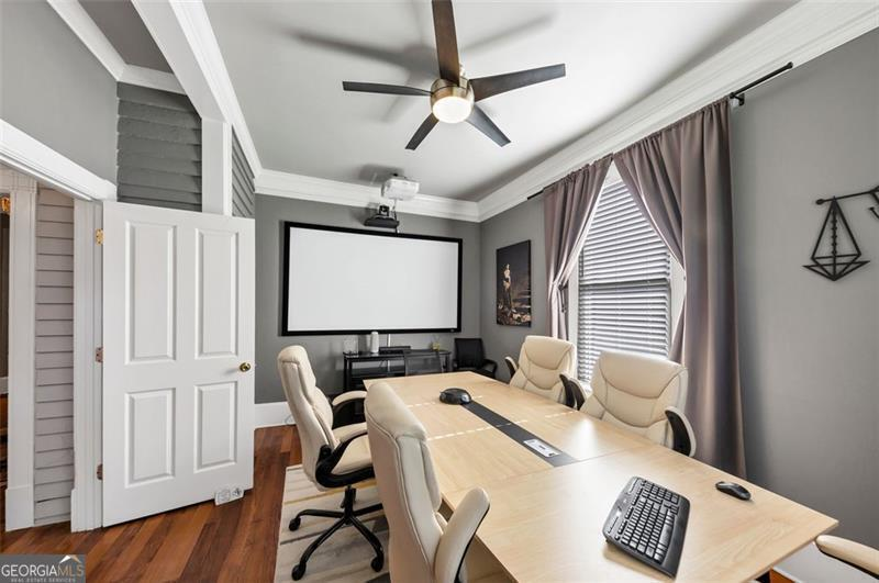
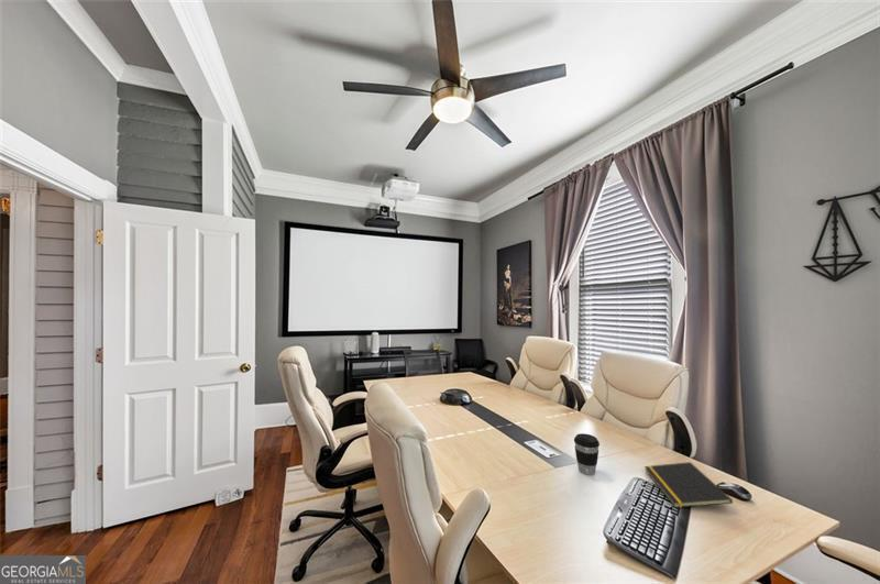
+ notepad (683, 483)
+ coffee cup (586, 454)
